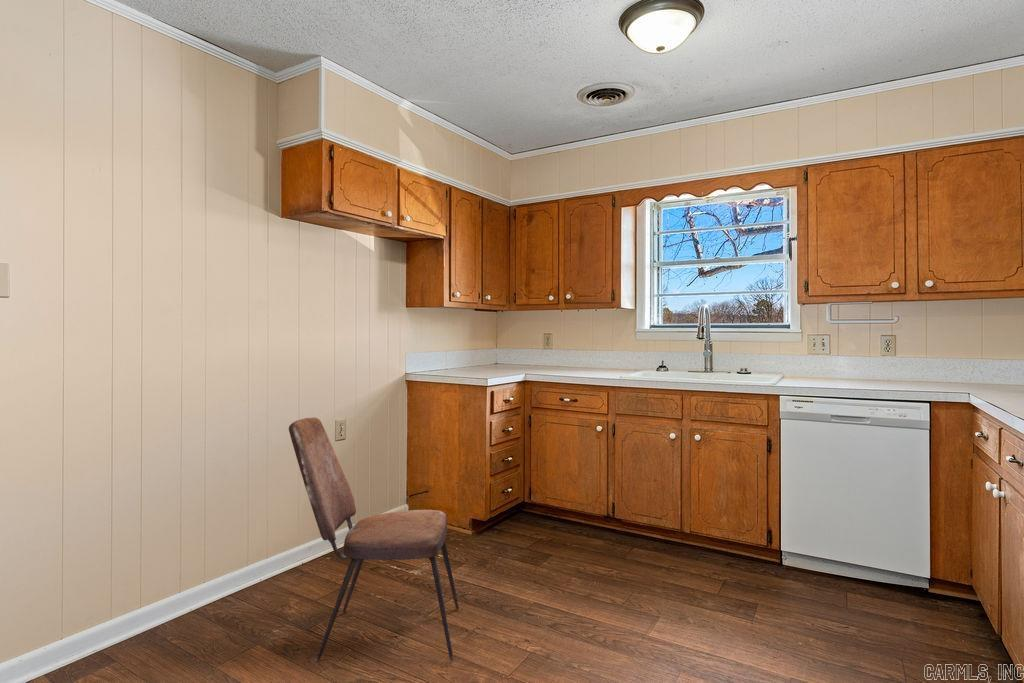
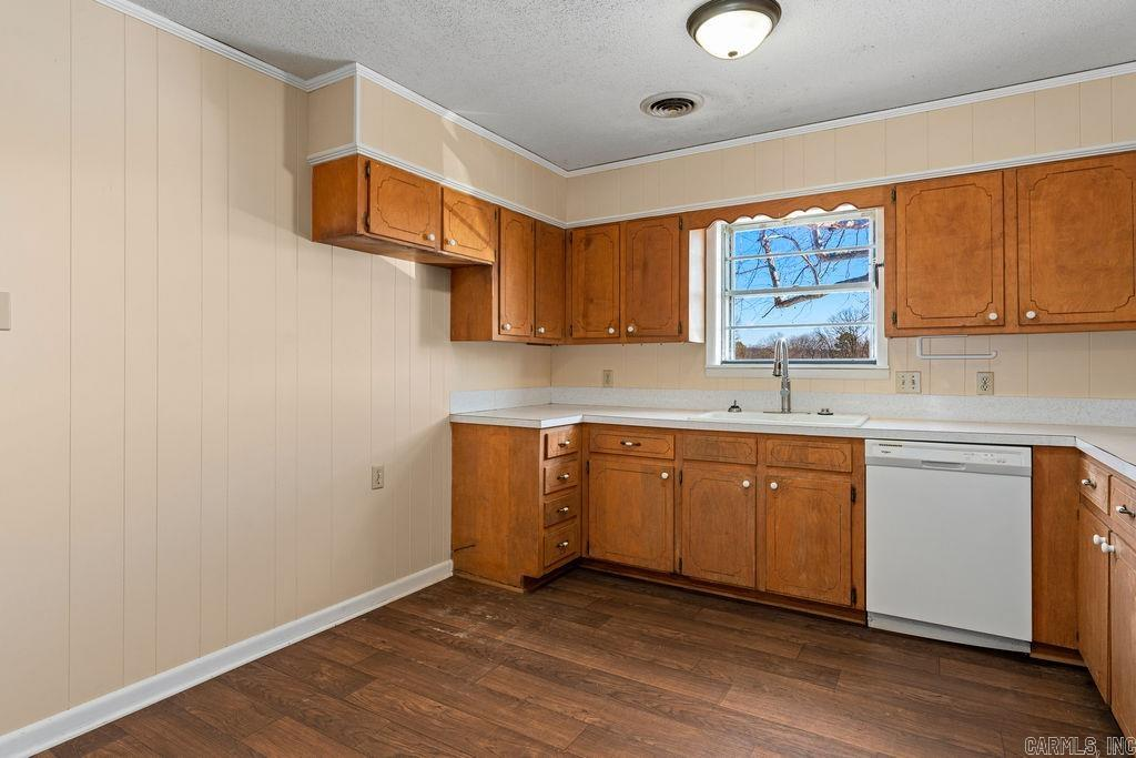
- dining chair (378, 526)
